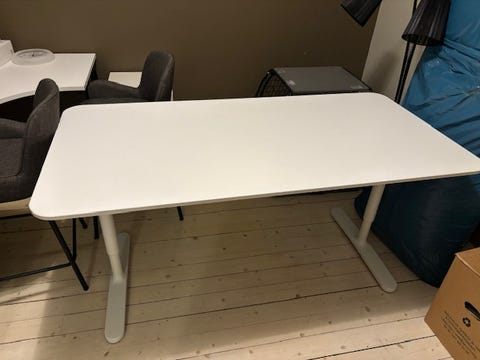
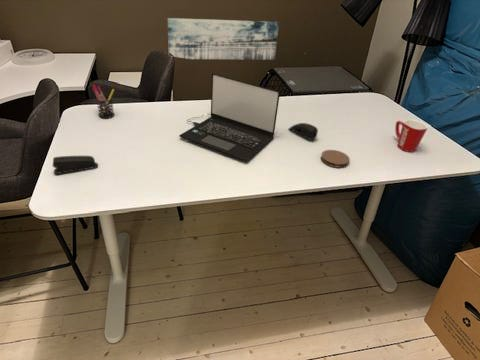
+ laptop (222, 112)
+ wall art (224, 40)
+ computer mouse (302, 128)
+ coaster (335, 158)
+ stapler (75, 162)
+ pen holder (103, 101)
+ mug (406, 133)
